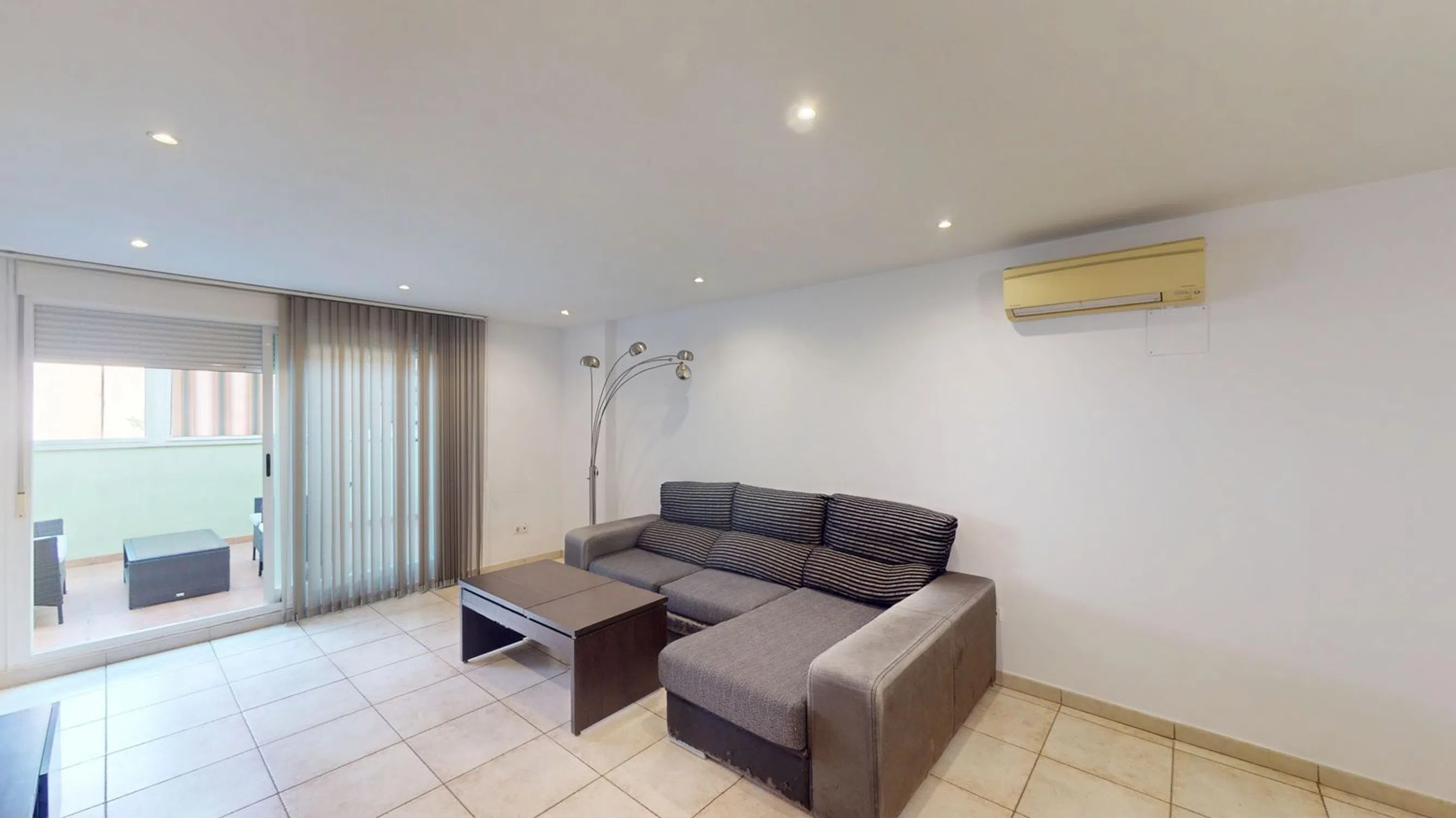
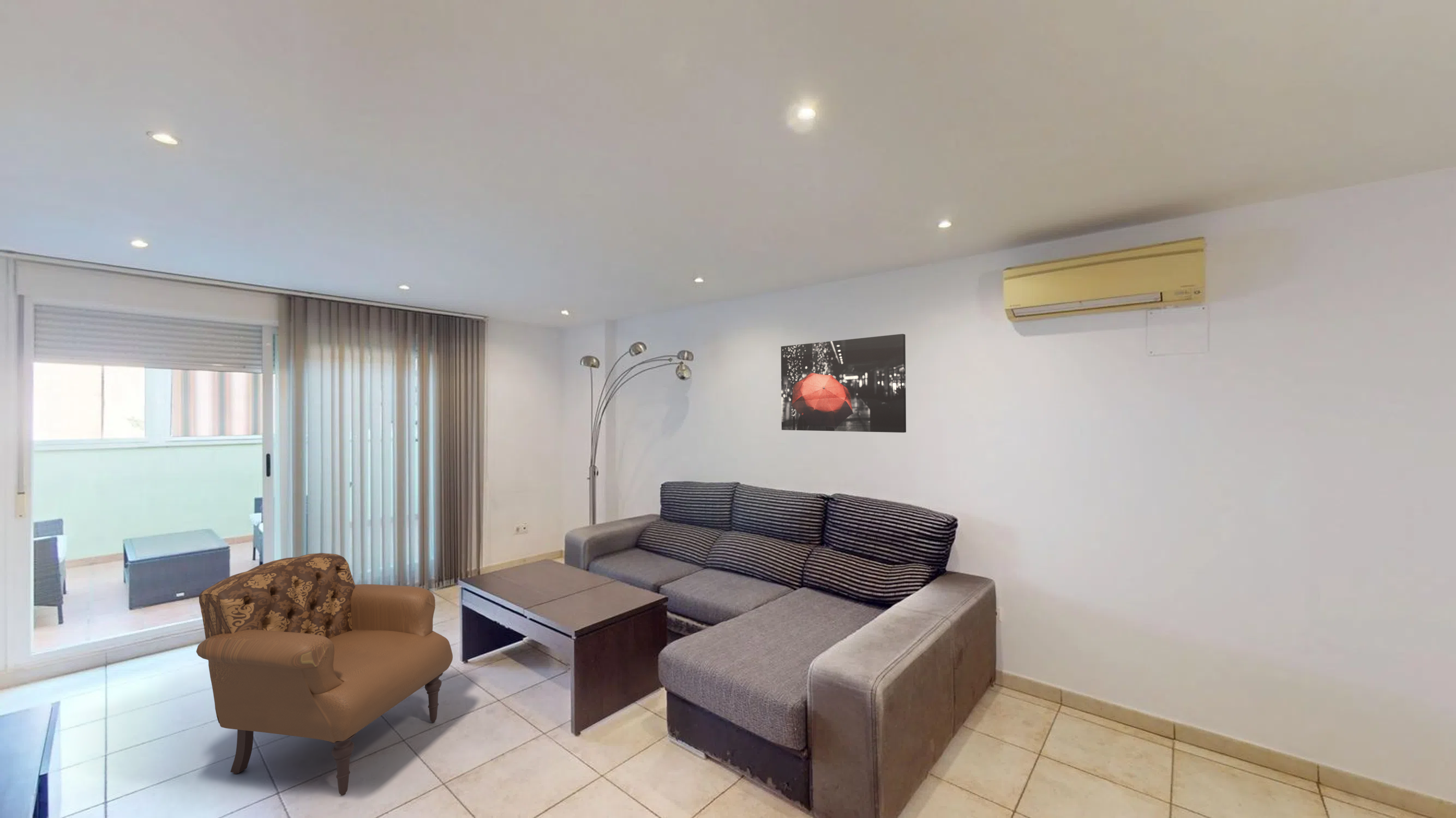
+ armchair (338, 655)
+ wall art (838, 386)
